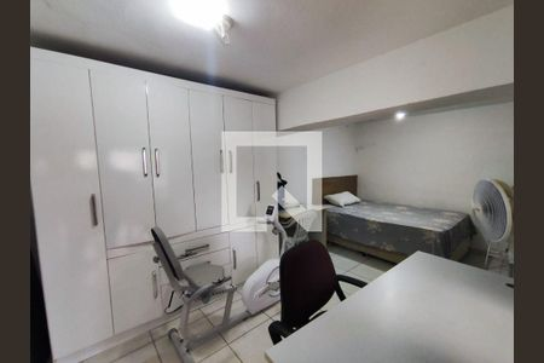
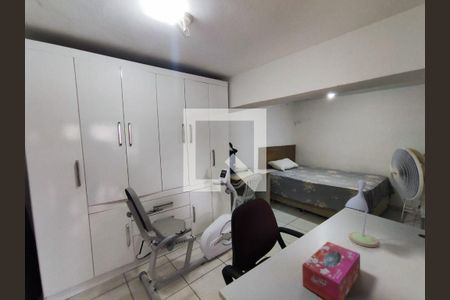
+ desk lamp (360, 209)
+ tissue box (332, 268)
